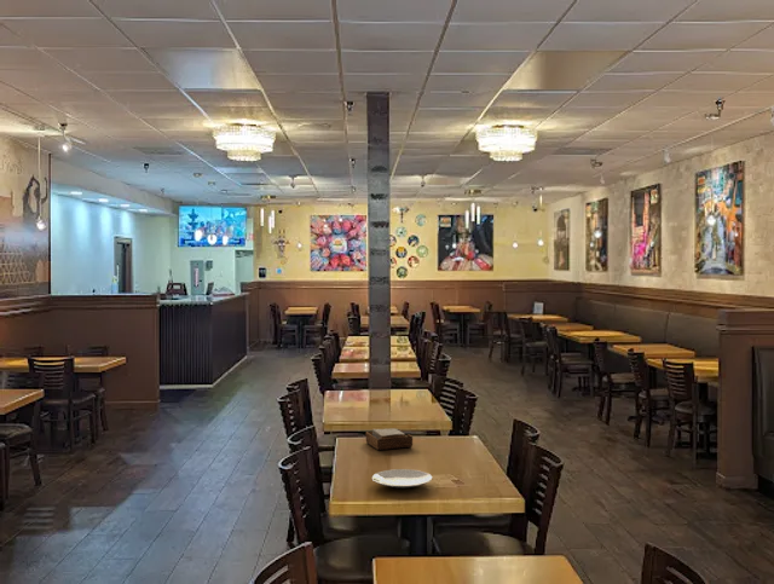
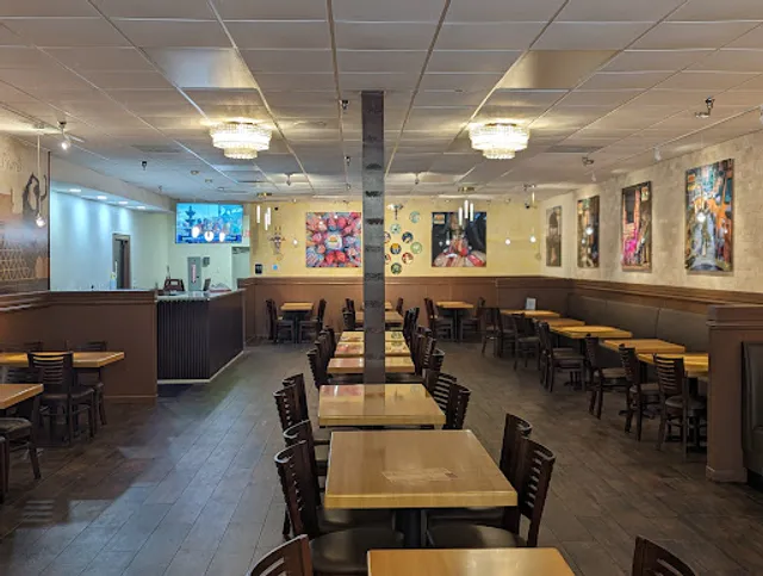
- plate (402, 480)
- napkin holder (388, 438)
